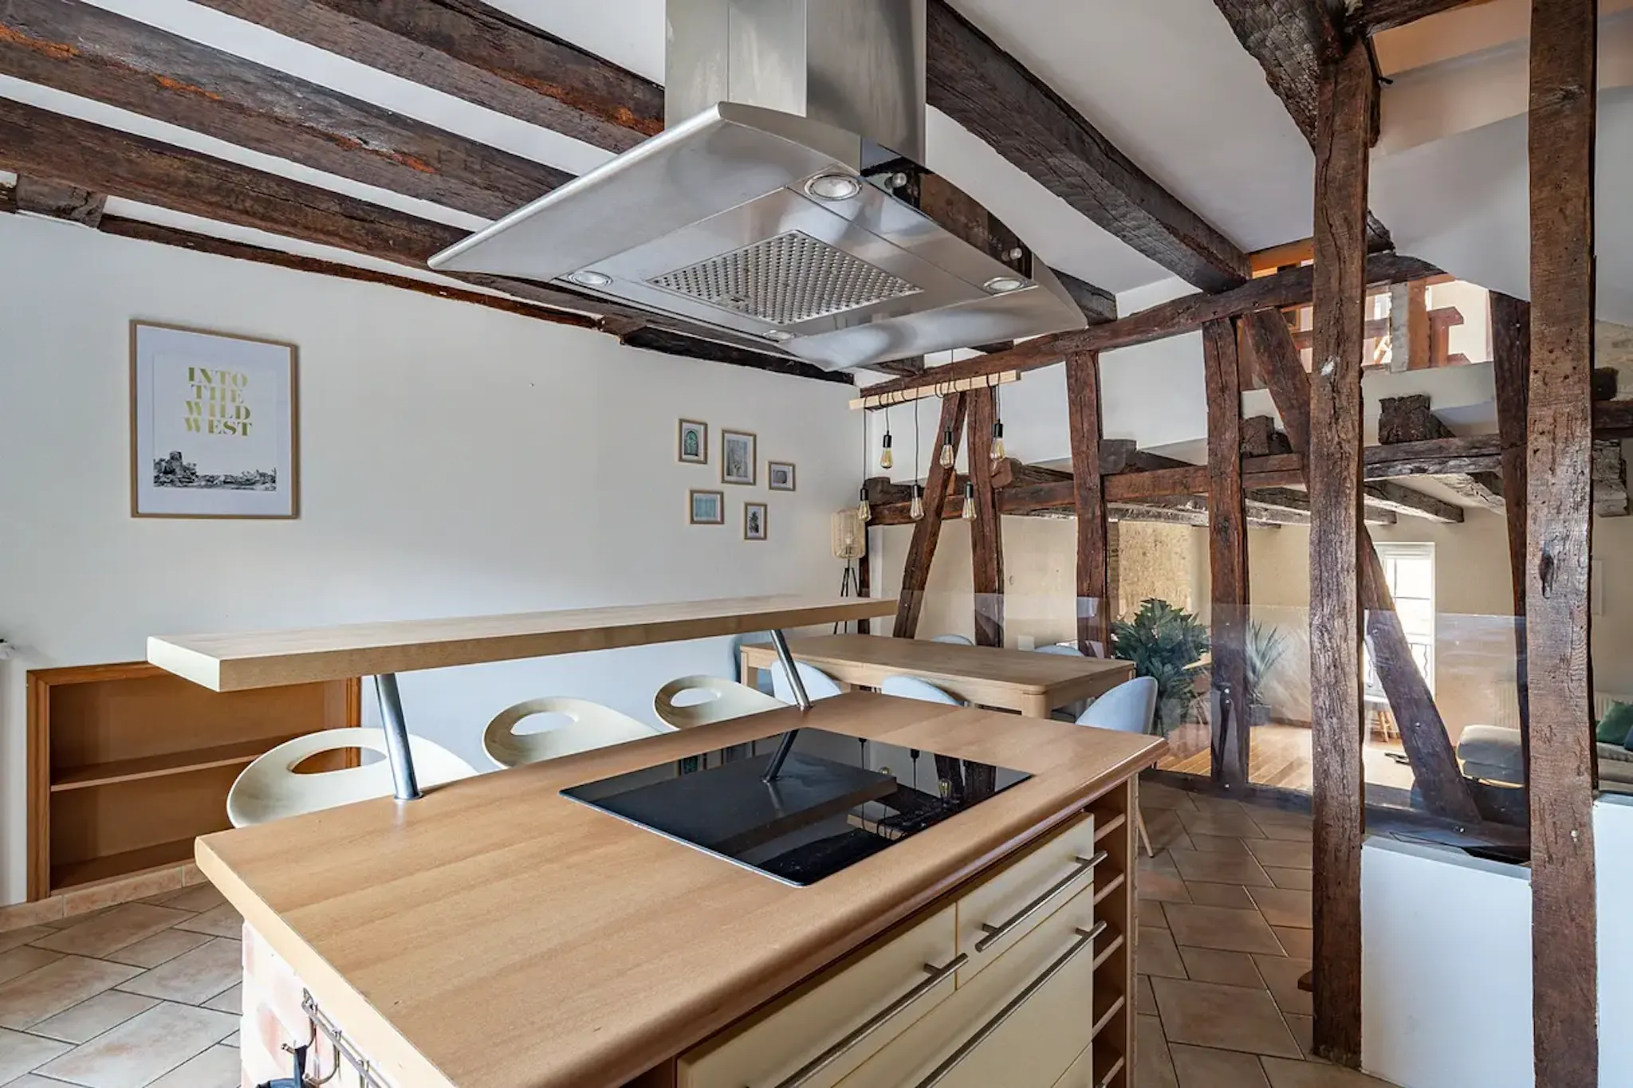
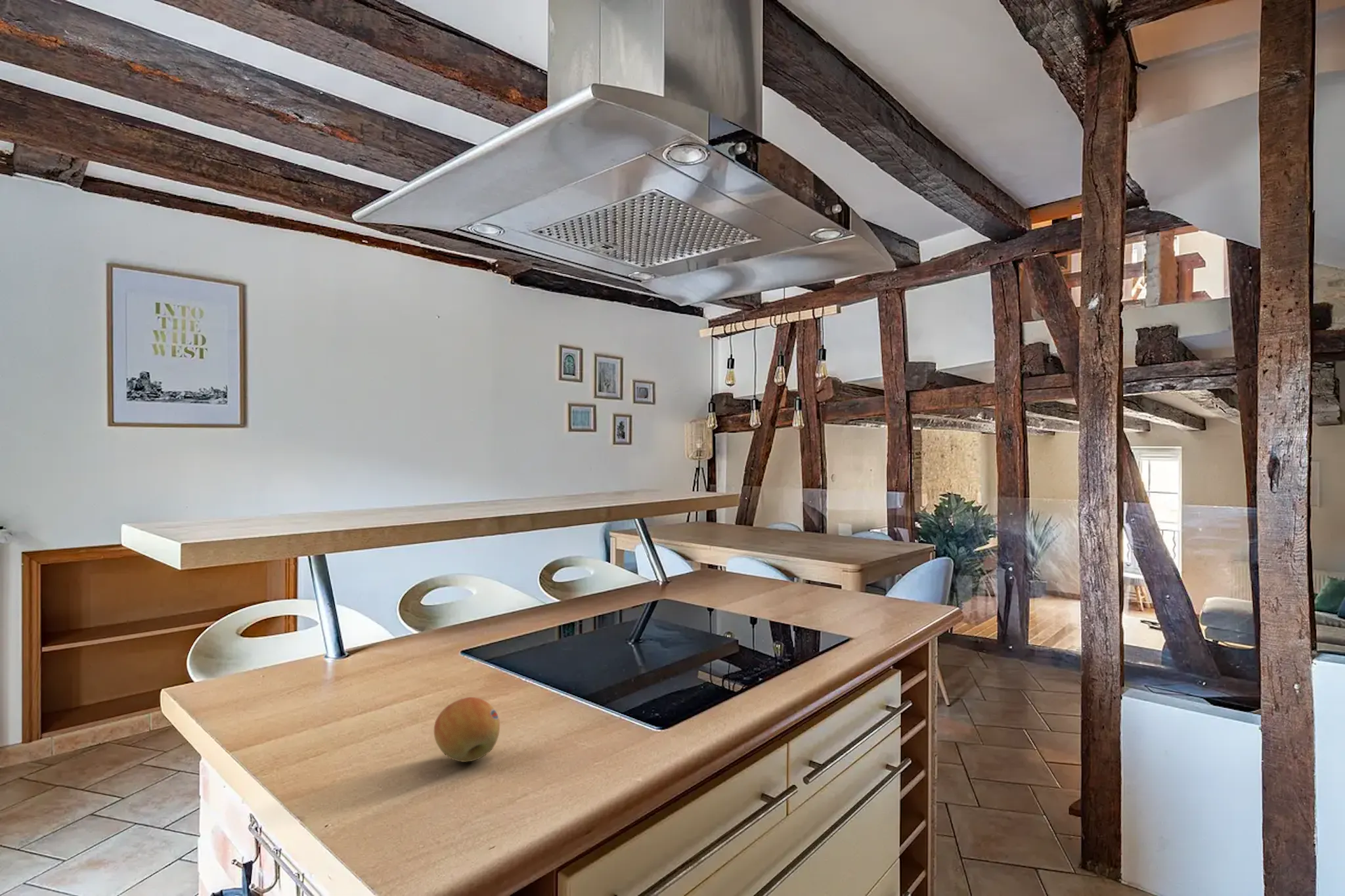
+ fruit (468, 729)
